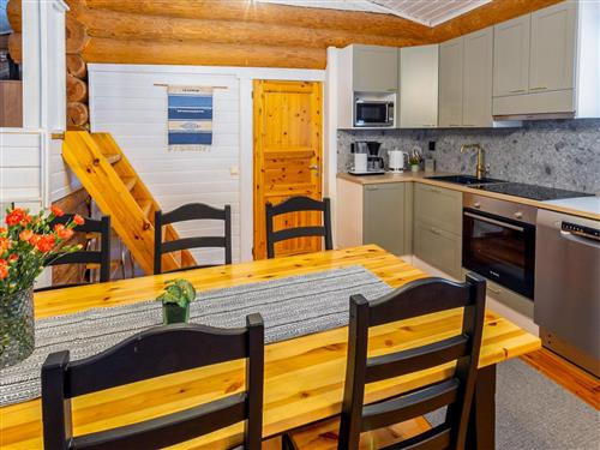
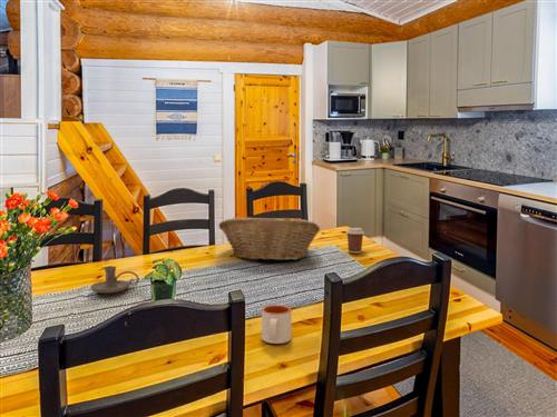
+ coffee cup (354, 240)
+ candle holder (115, 278)
+ mug (275, 325)
+ fruit basket (268, 235)
